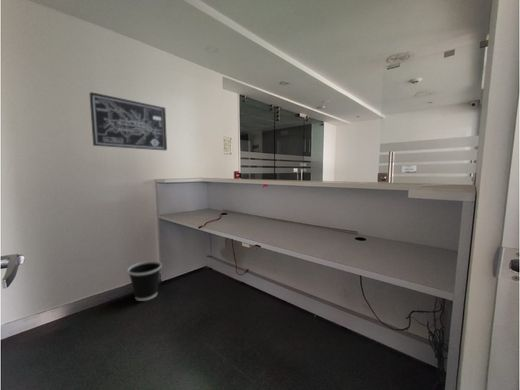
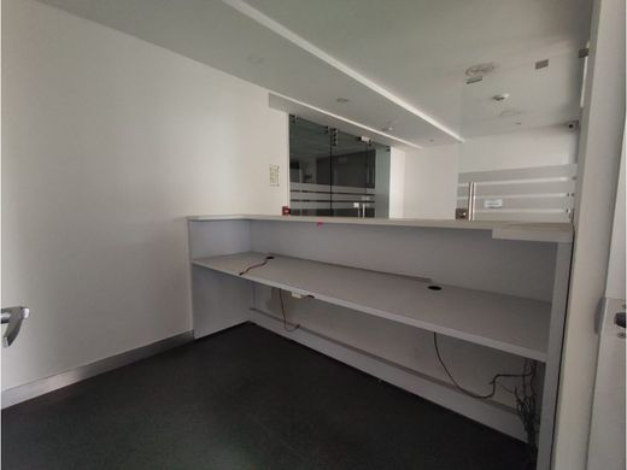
- wall art (132, 124)
- wastebasket (145, 281)
